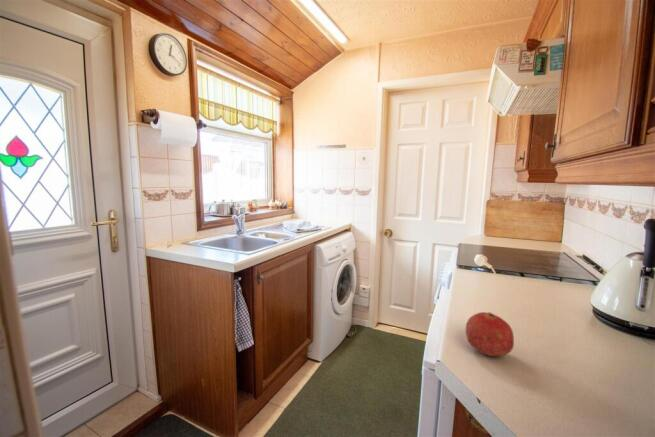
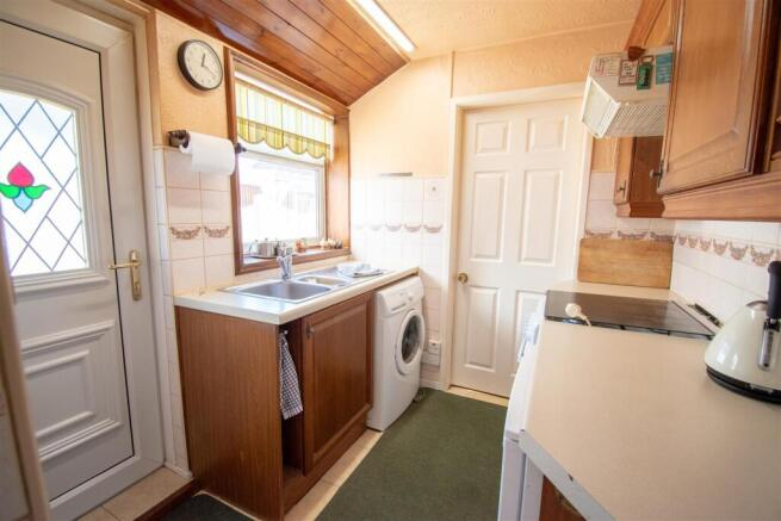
- fruit (489, 332)
